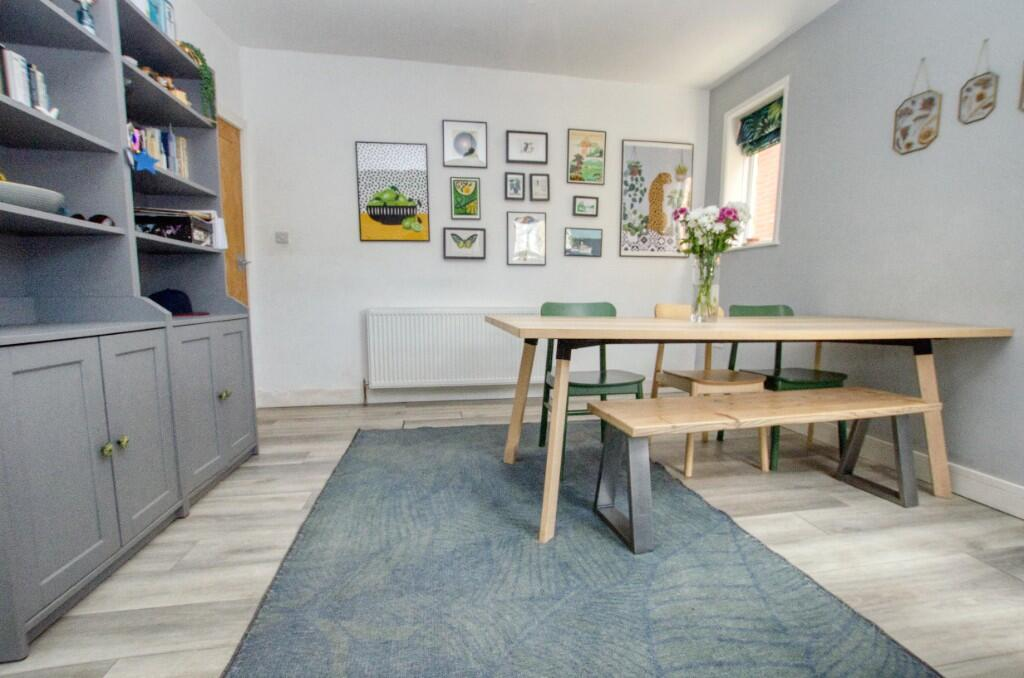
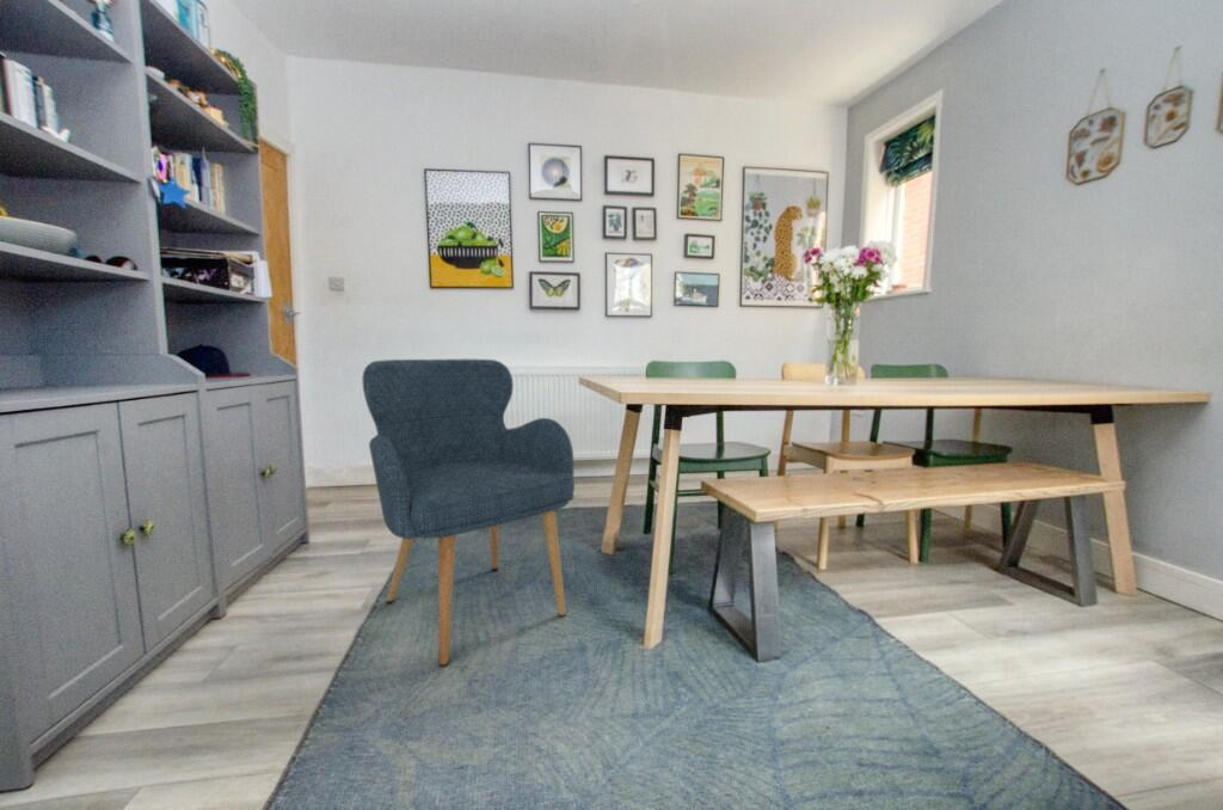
+ chair (465, 485)
